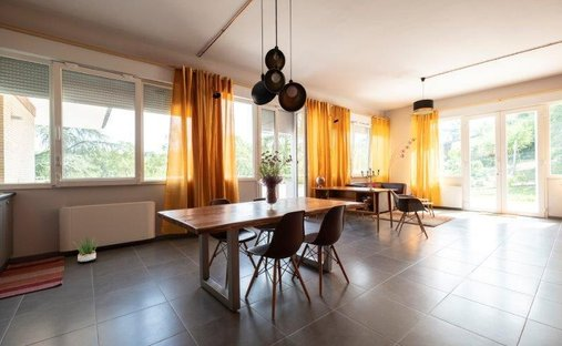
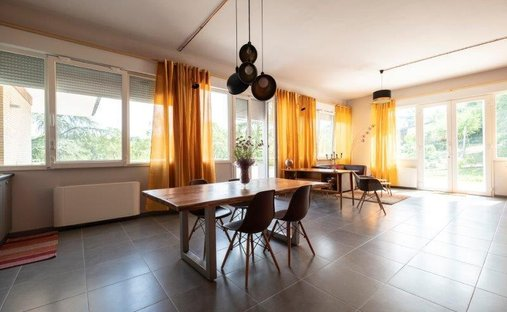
- potted plant (86, 247)
